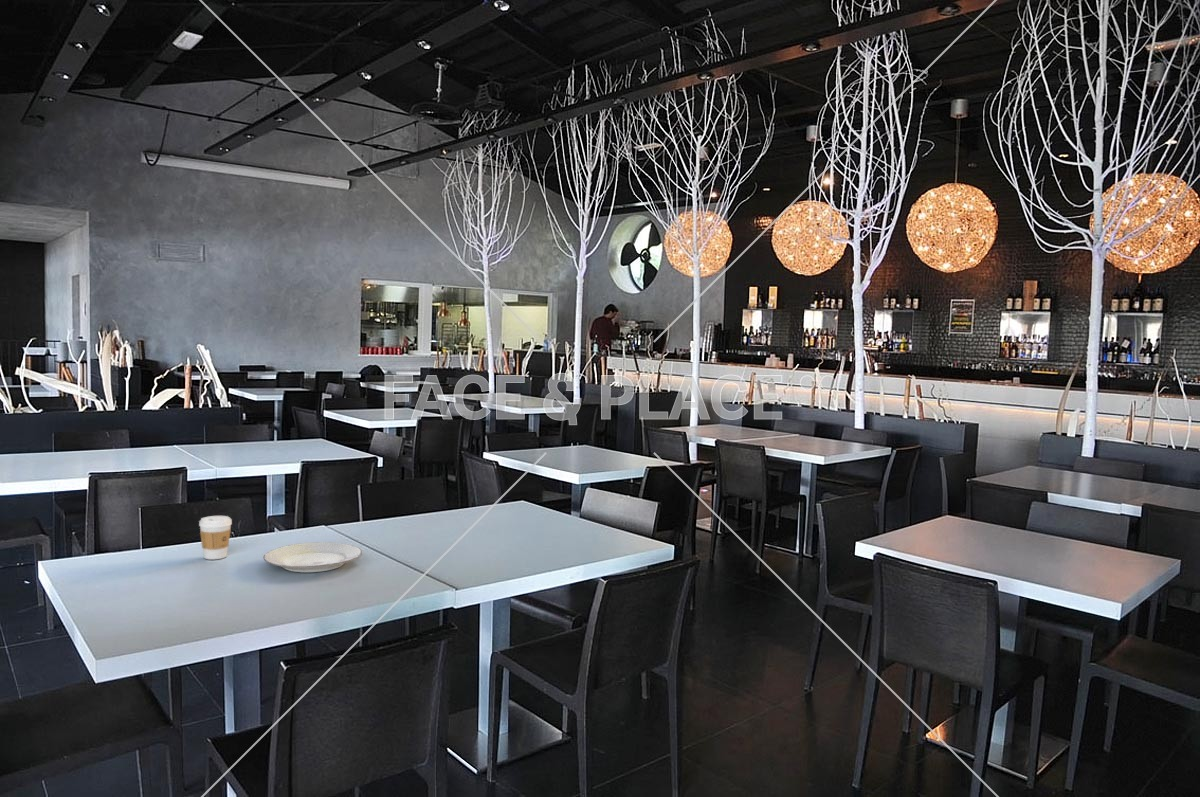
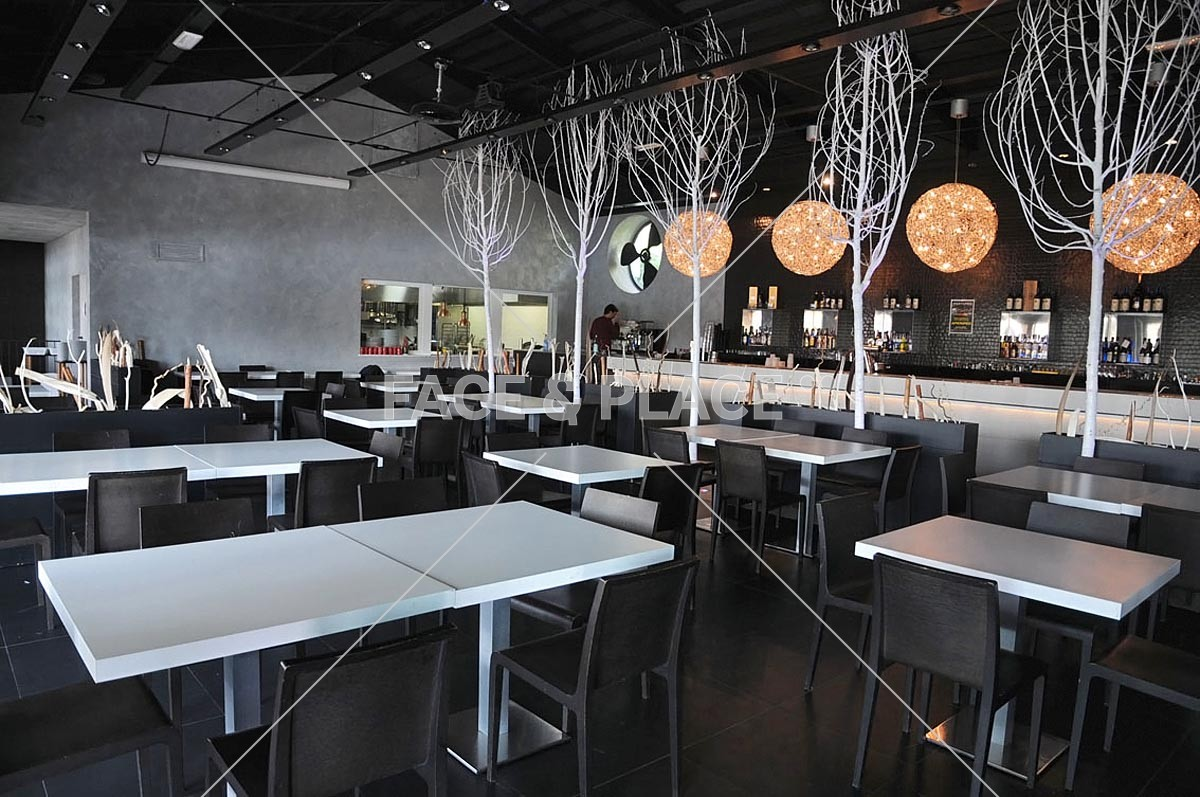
- coffee cup (215, 536)
- plate (313, 558)
